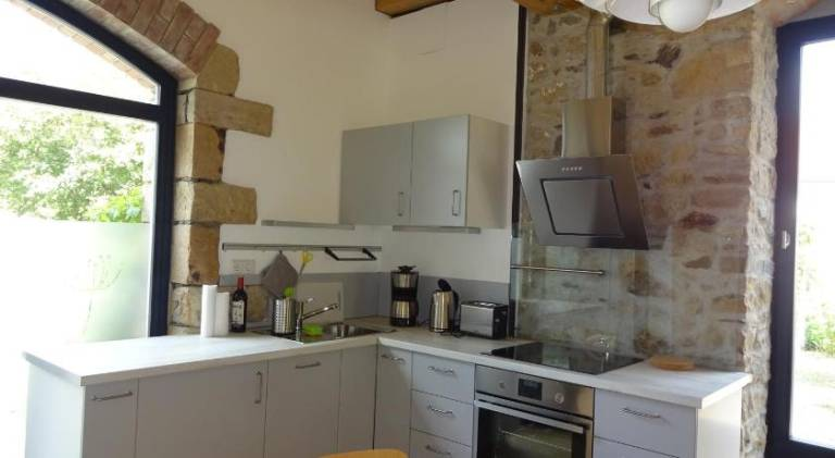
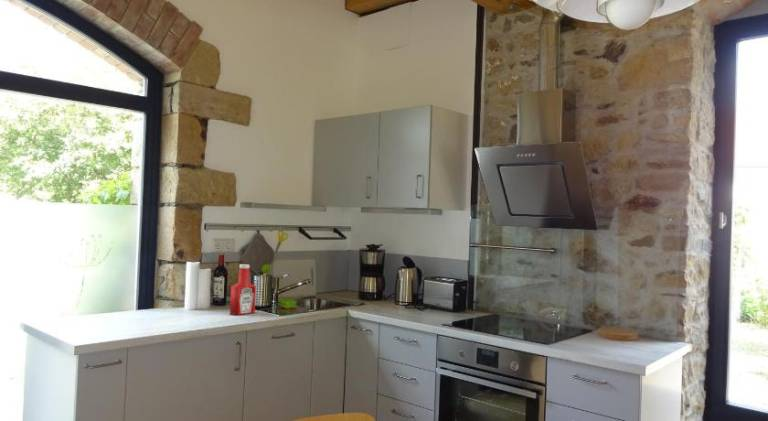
+ soap bottle (243, 288)
